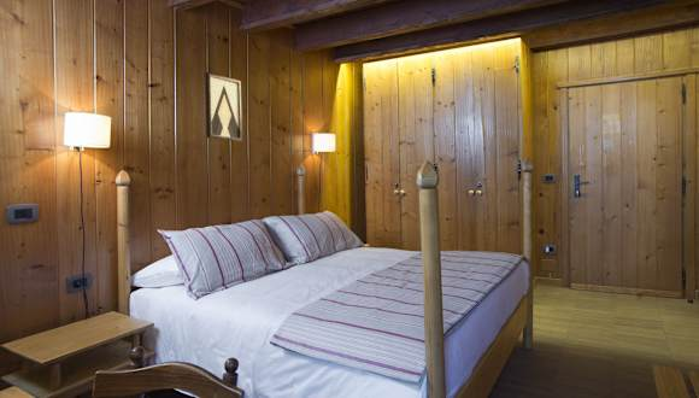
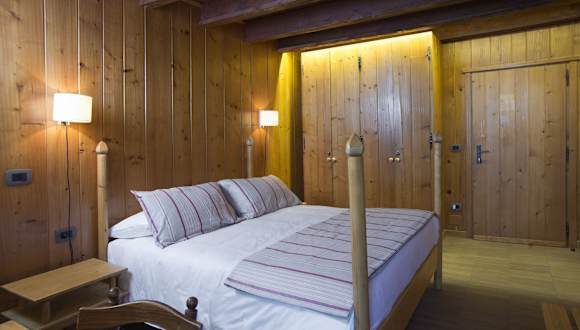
- wall art (224, 107)
